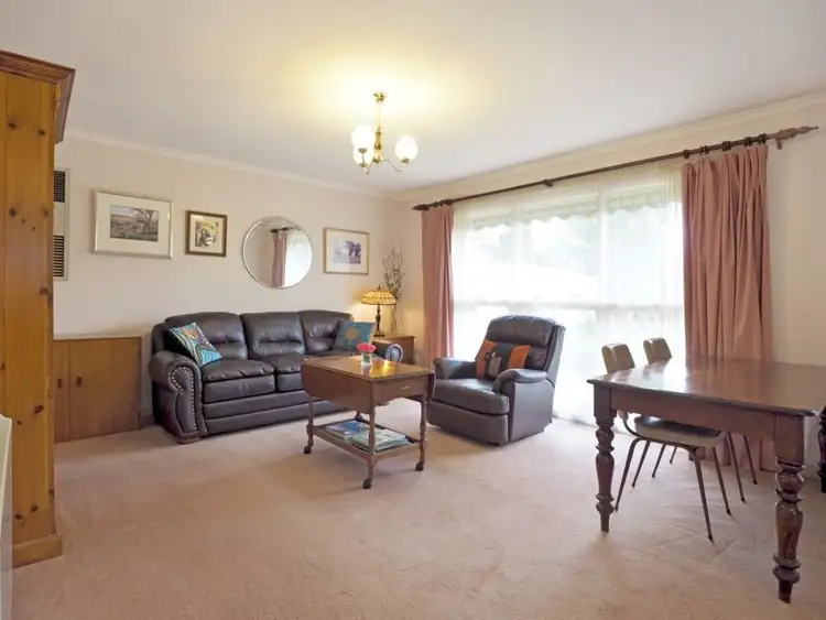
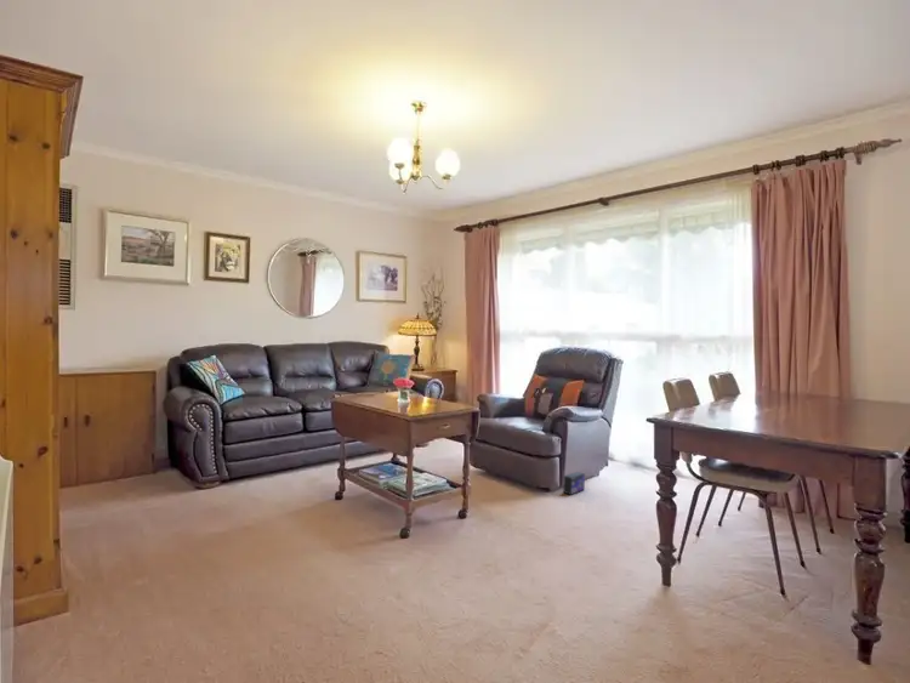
+ box (574, 483)
